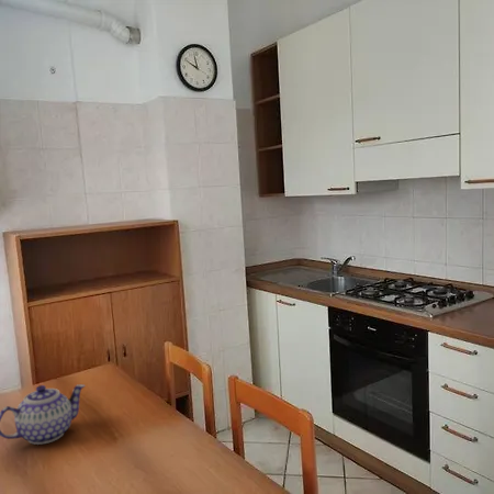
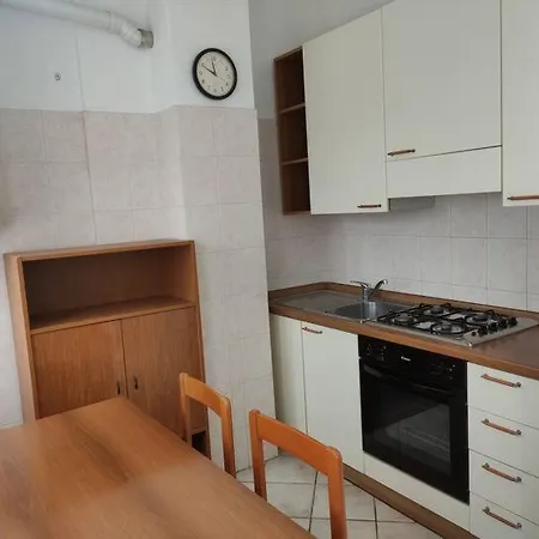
- teapot (43, 411)
